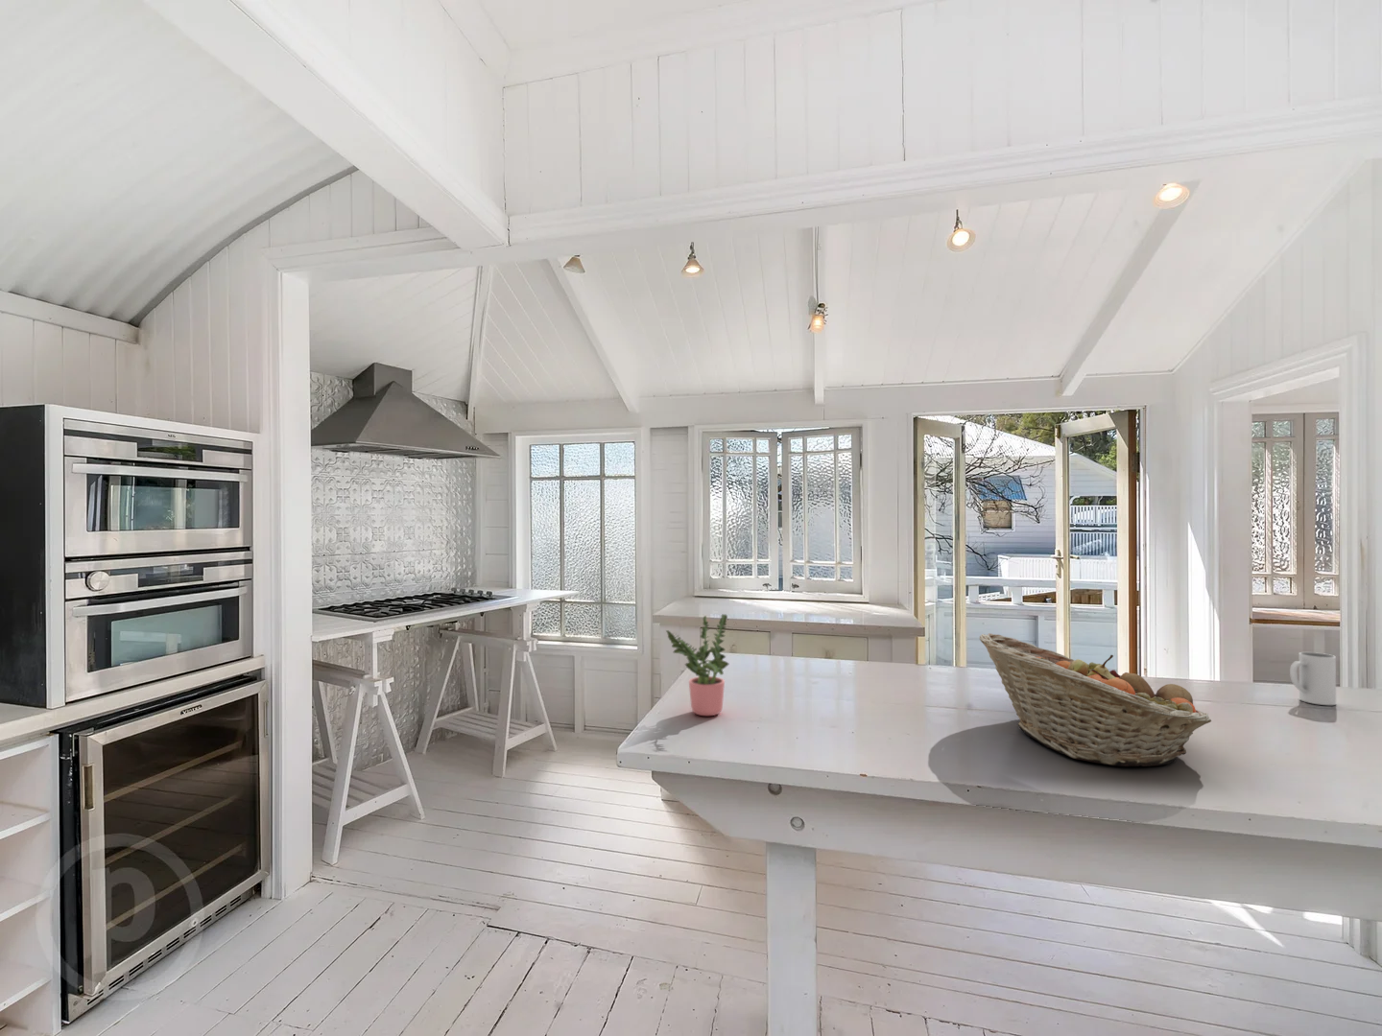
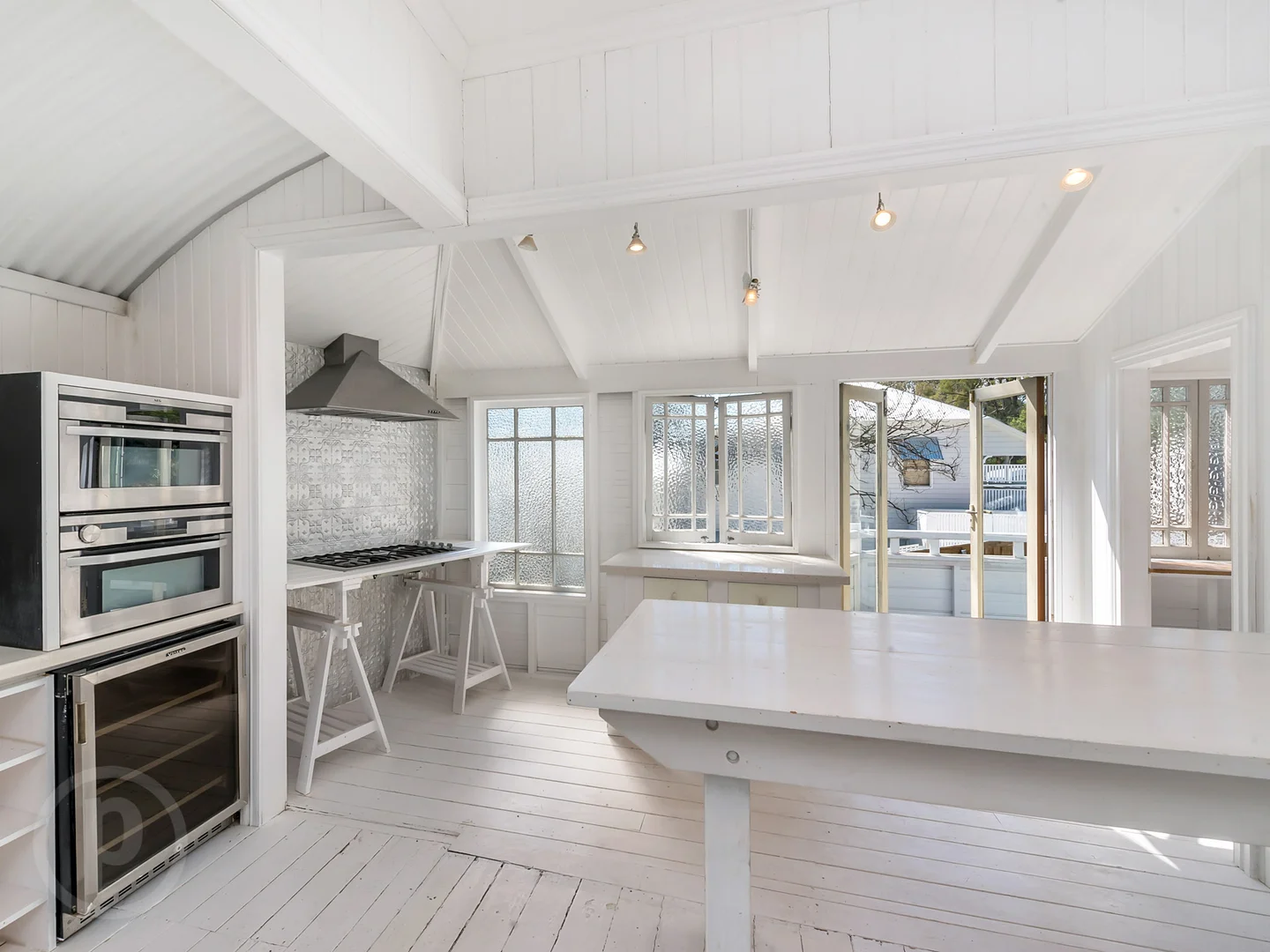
- fruit basket (1082, 690)
- mug (1311, 678)
- potted plant (699, 667)
